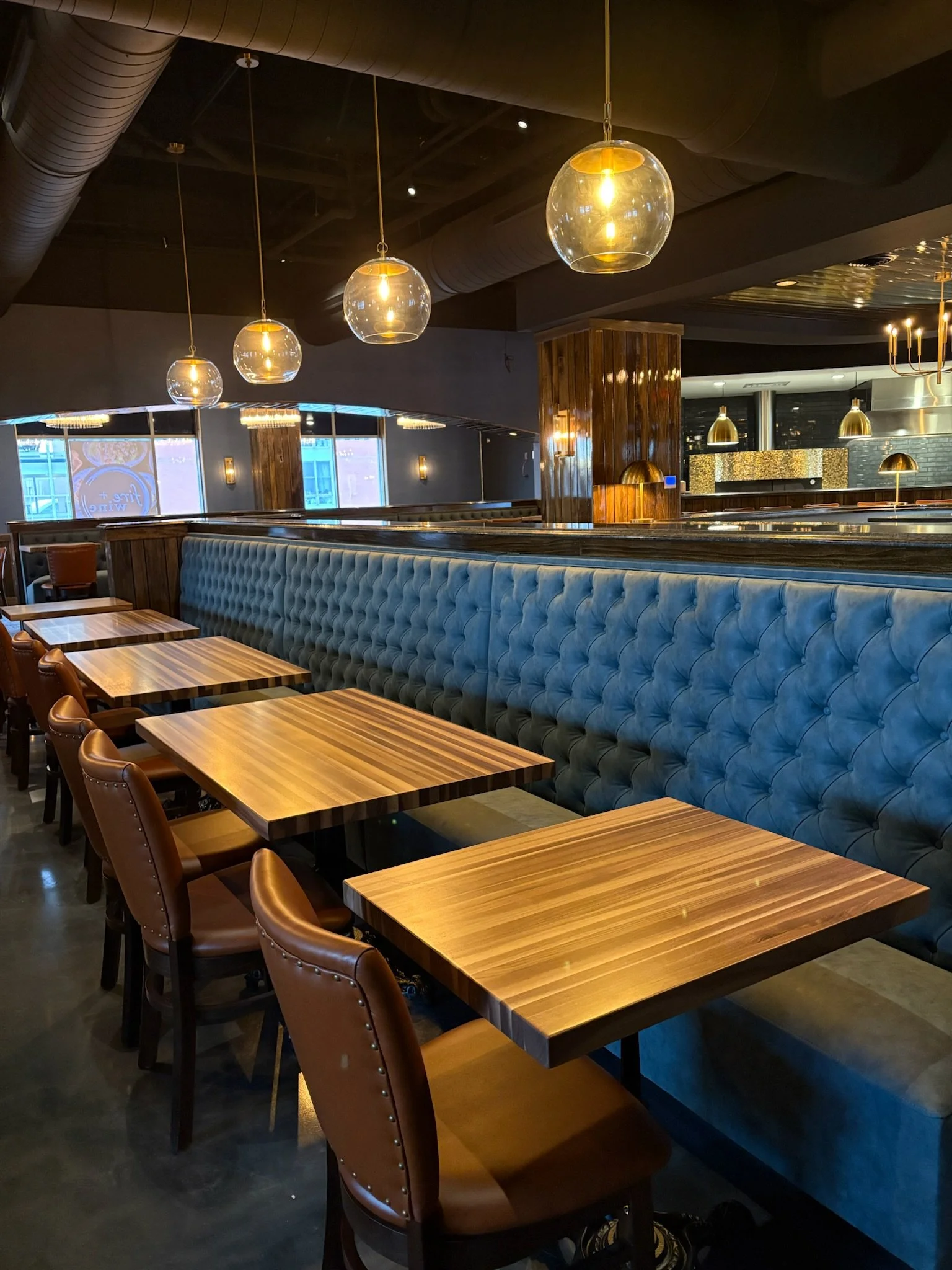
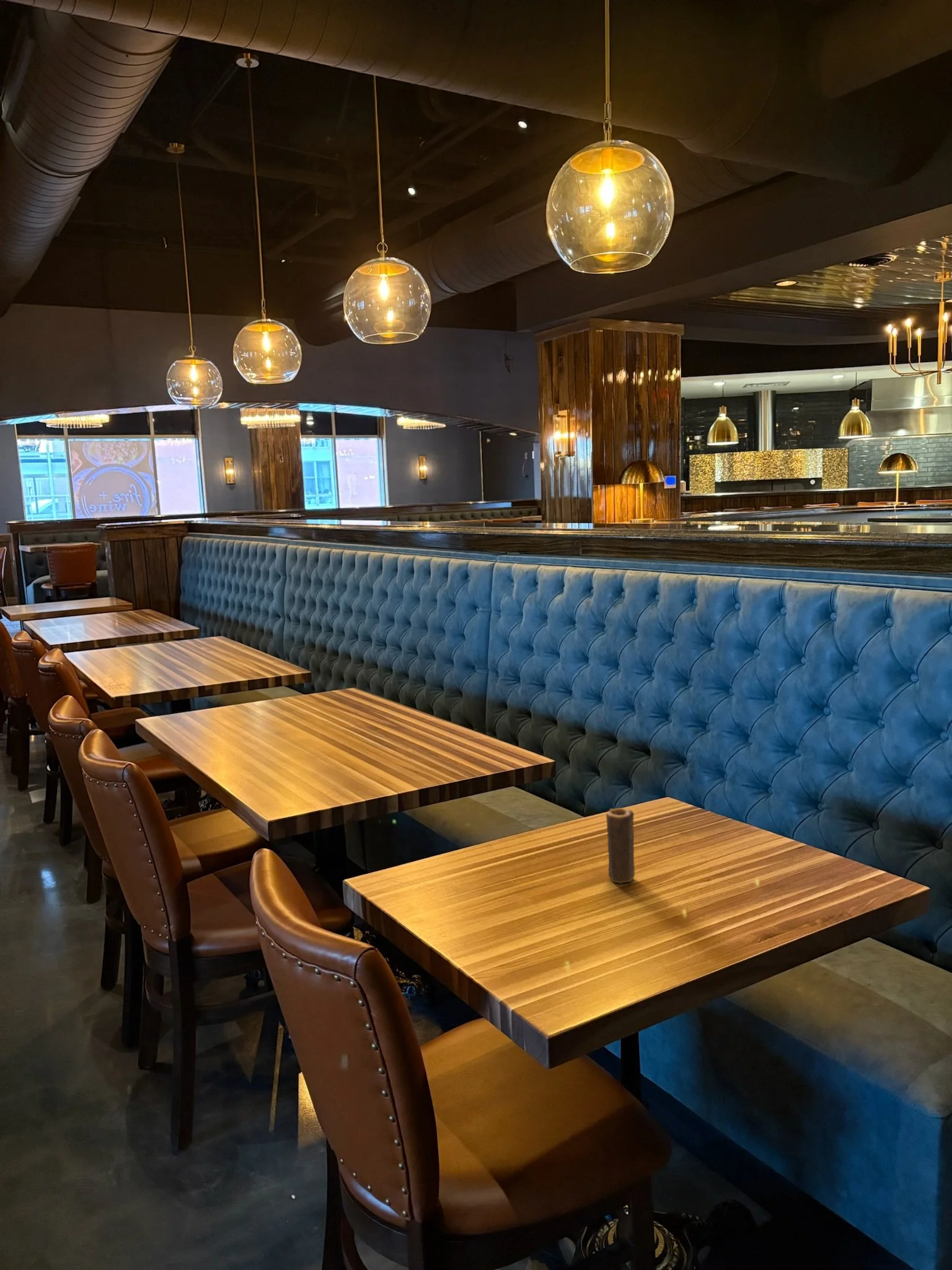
+ candle (620, 845)
